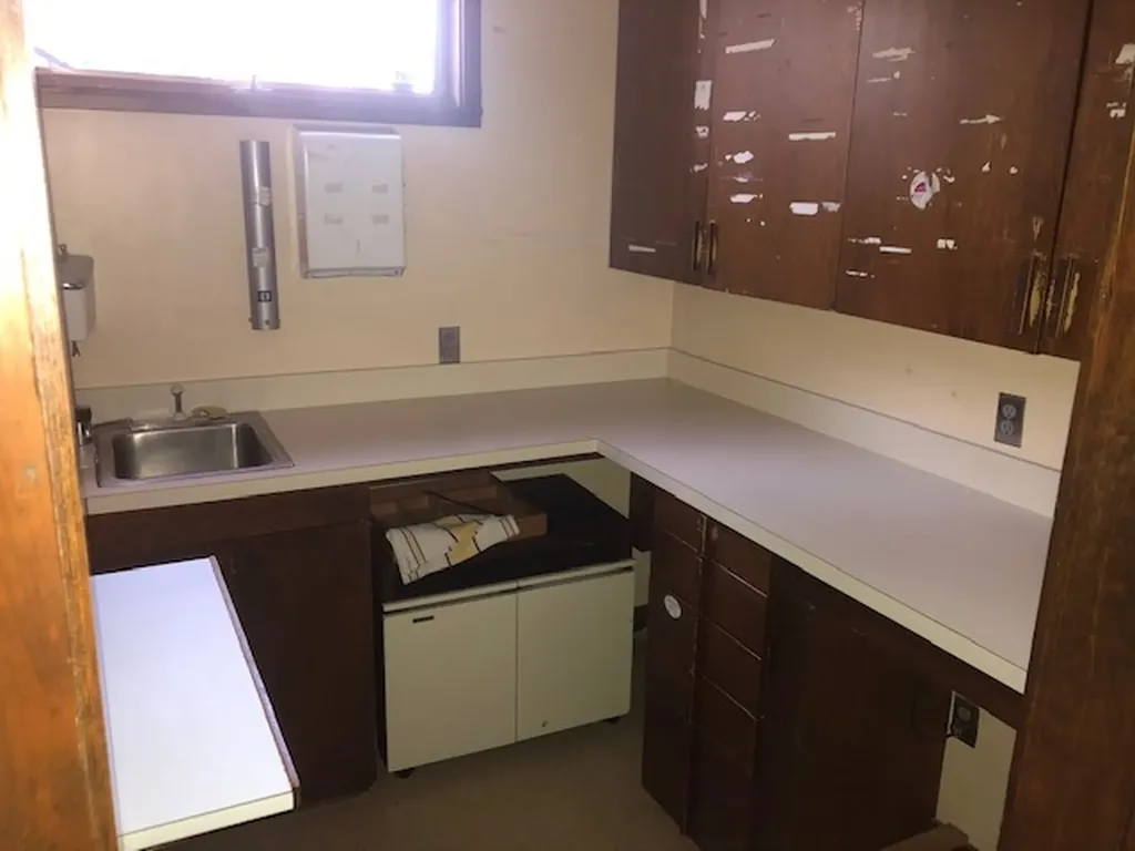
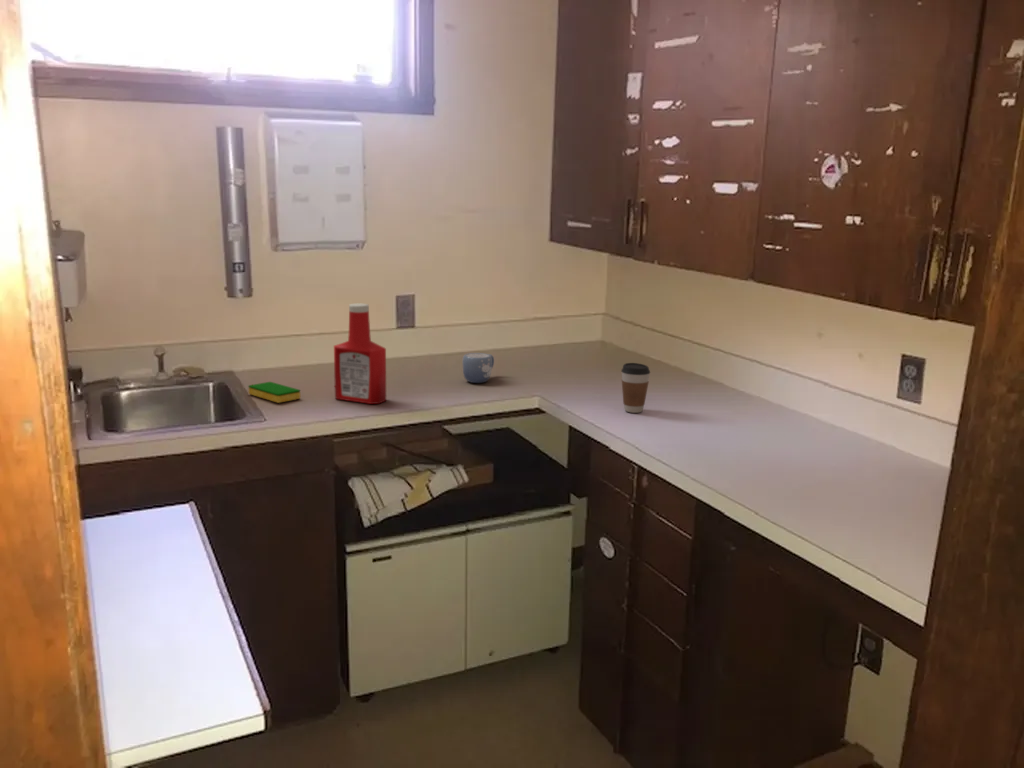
+ coffee cup (634, 388)
+ soap bottle (359, 352)
+ mug (480, 367)
+ dish sponge (274, 391)
